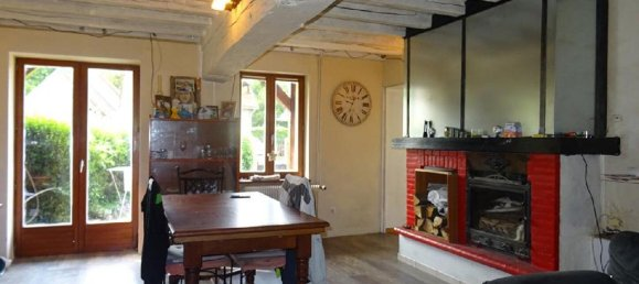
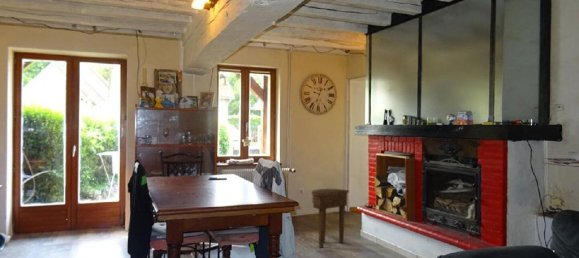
+ side table (325, 217)
